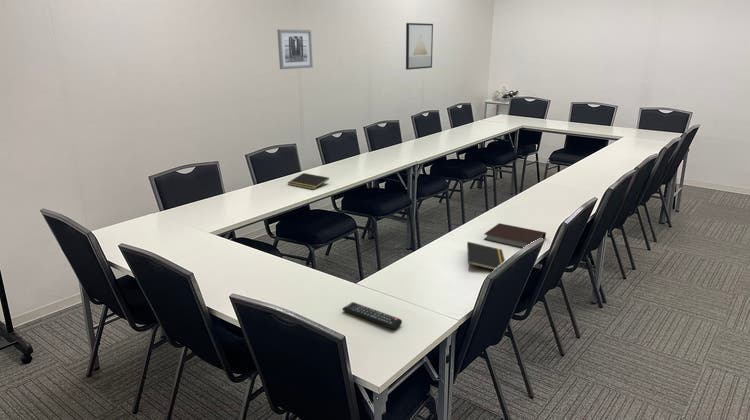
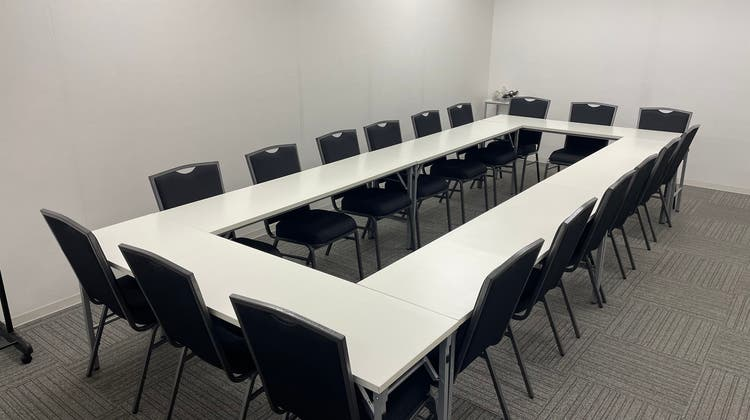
- wall art (295, 49)
- remote control (371, 315)
- notepad (485, 256)
- notepad (308, 181)
- notebook (514, 235)
- wall art (419, 46)
